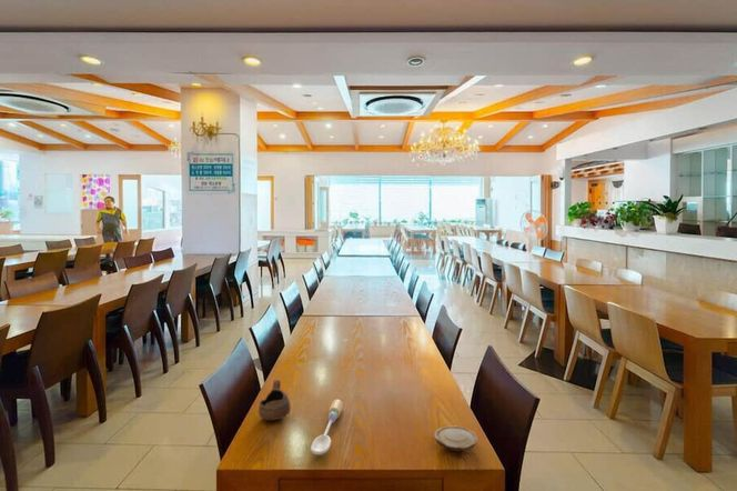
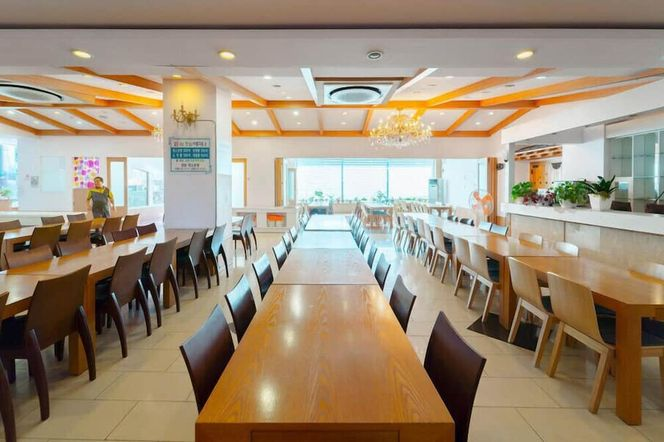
- spoon (329, 424)
- cup (276, 400)
- wood slice (455, 440)
